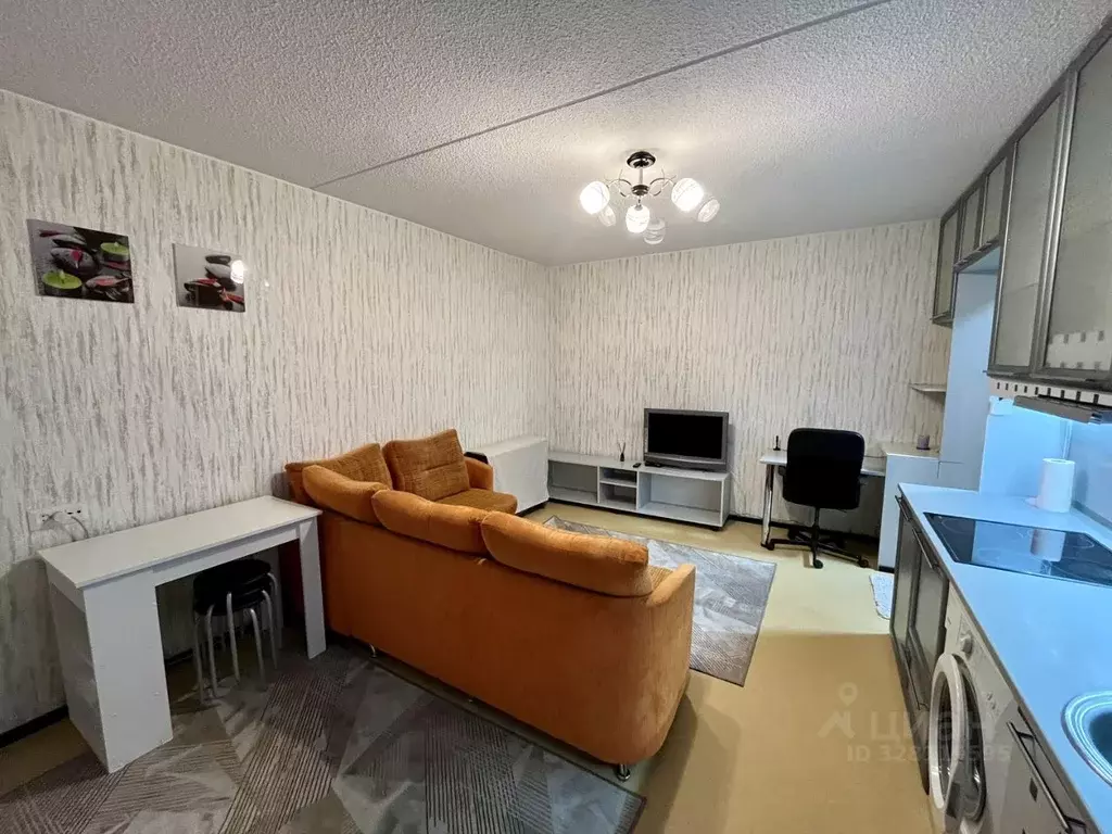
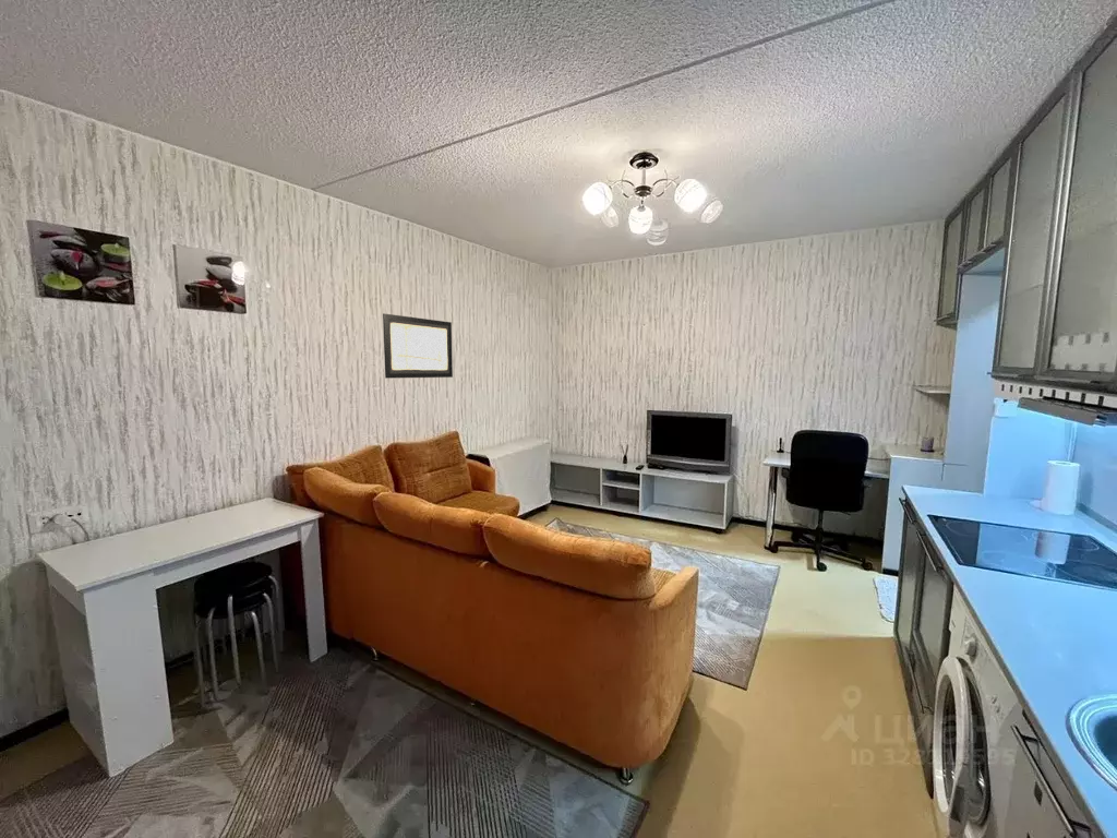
+ wall art (420, 348)
